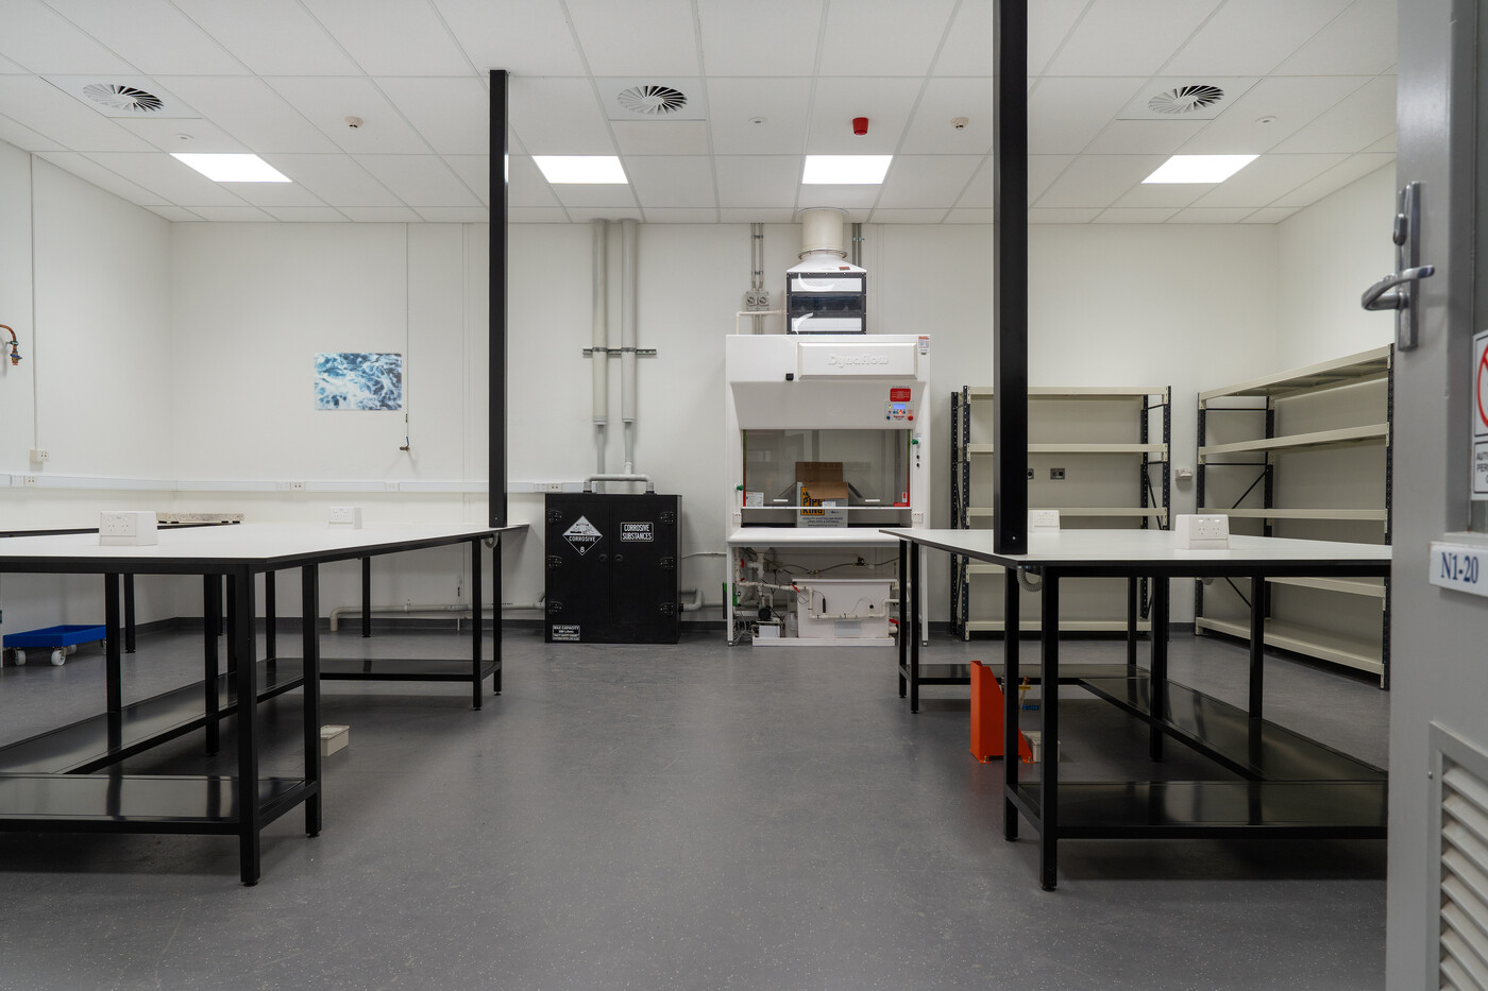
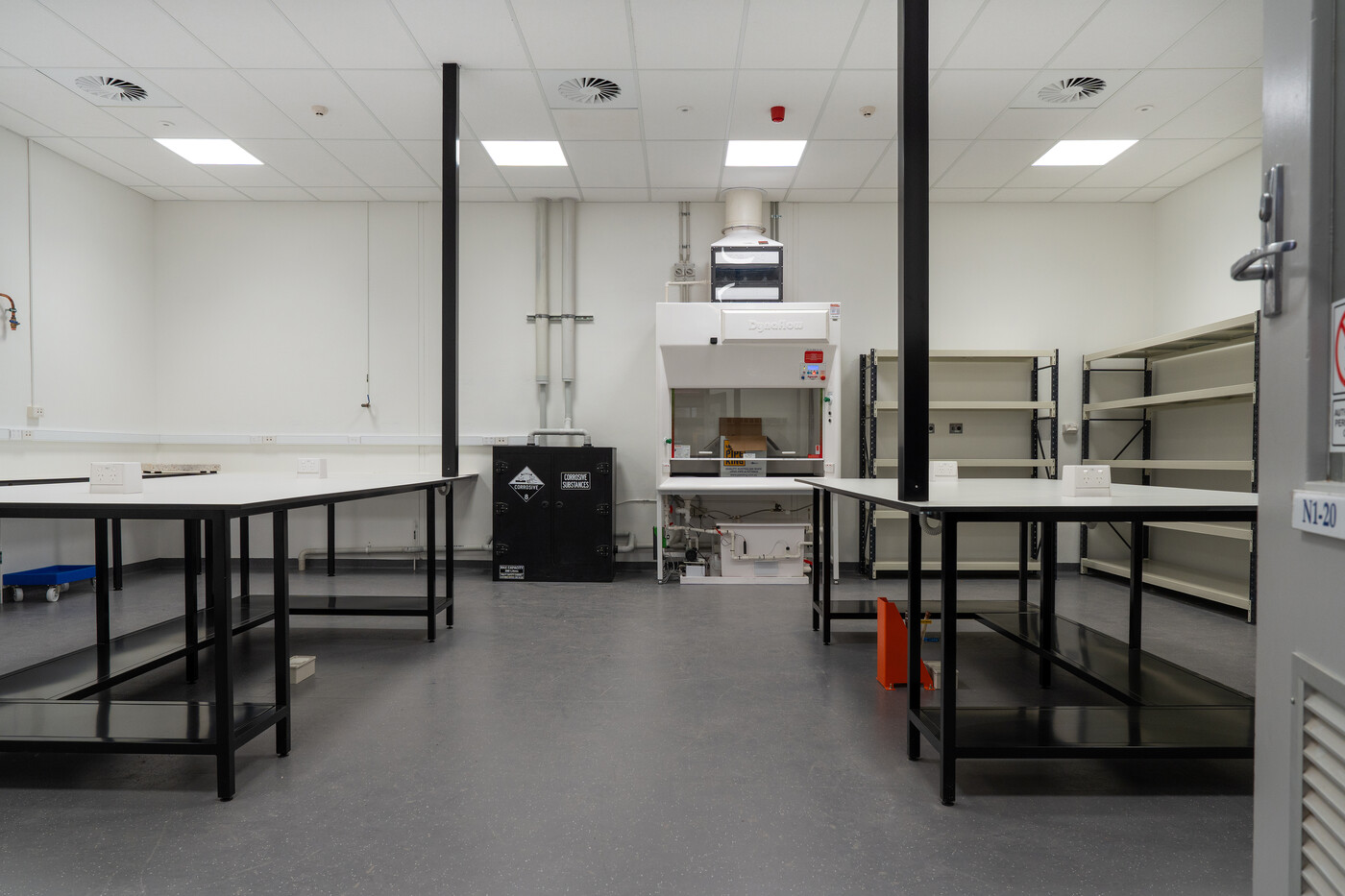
- wall art (358, 382)
